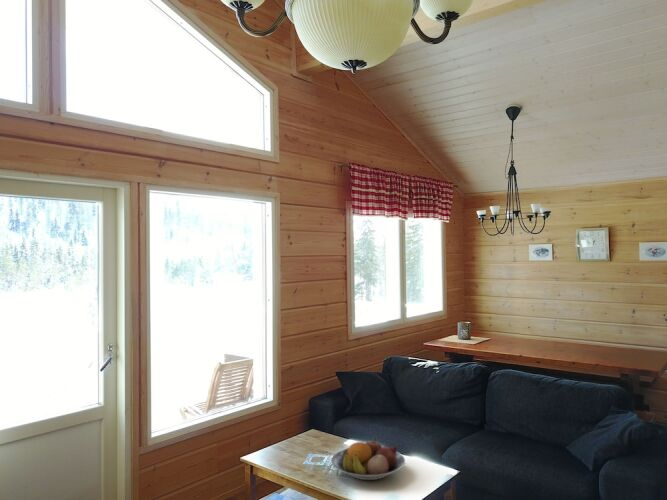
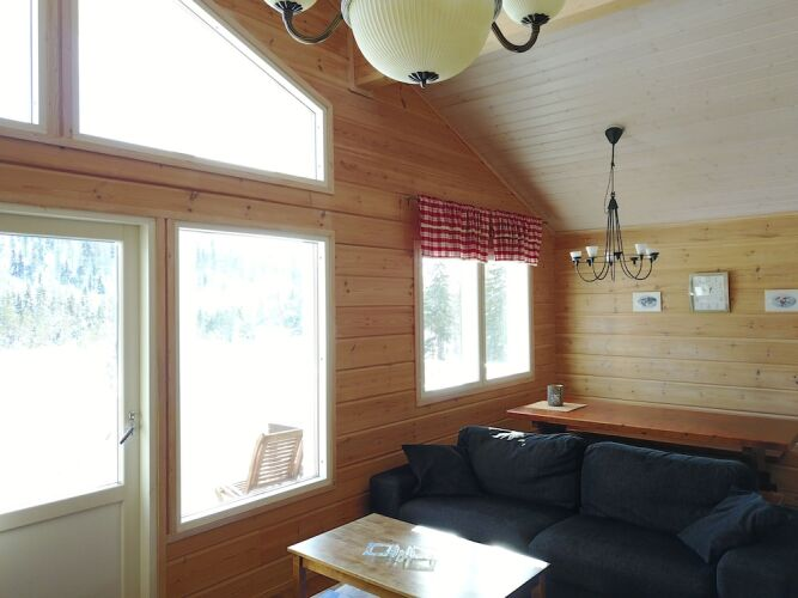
- fruit bowl (368, 456)
